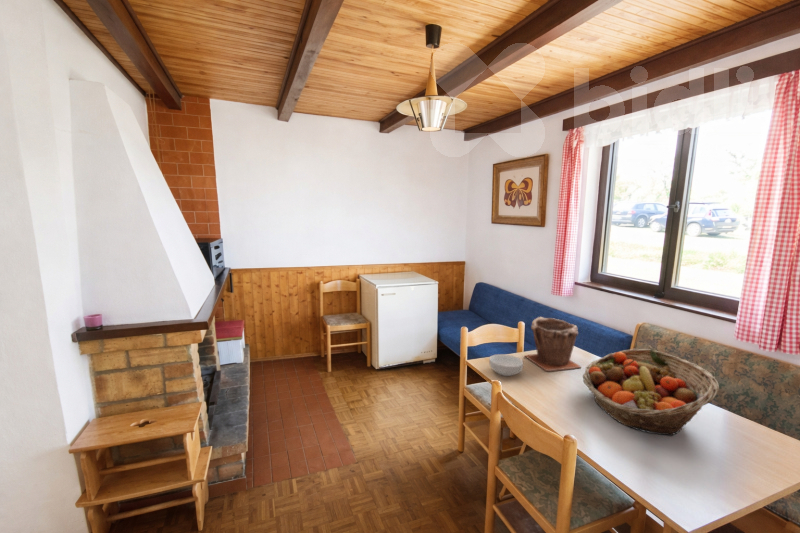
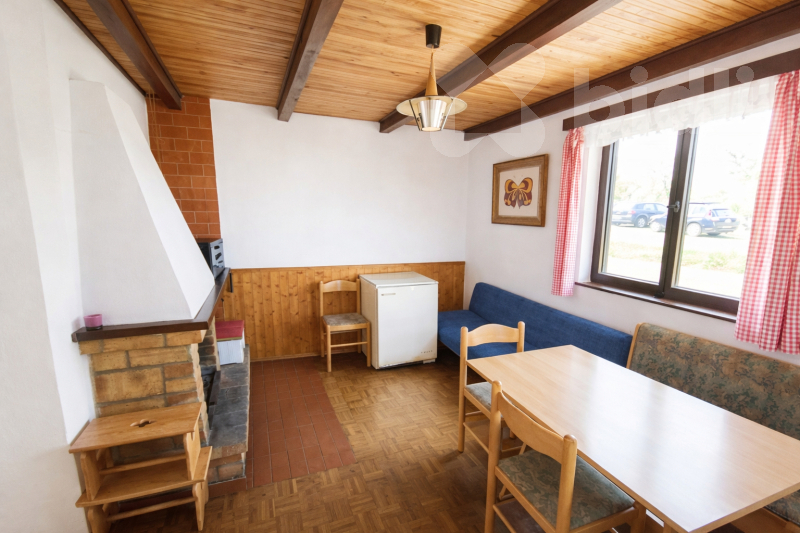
- cereal bowl (505, 366)
- fruit basket (642, 386)
- plant pot (552, 342)
